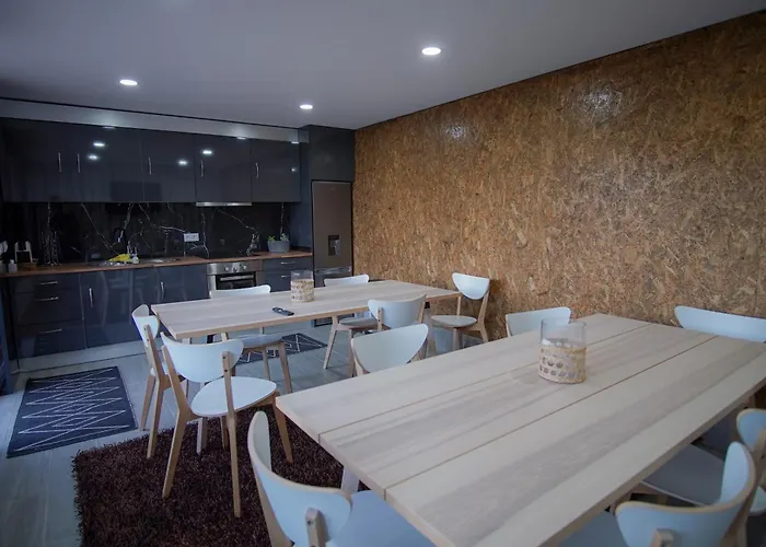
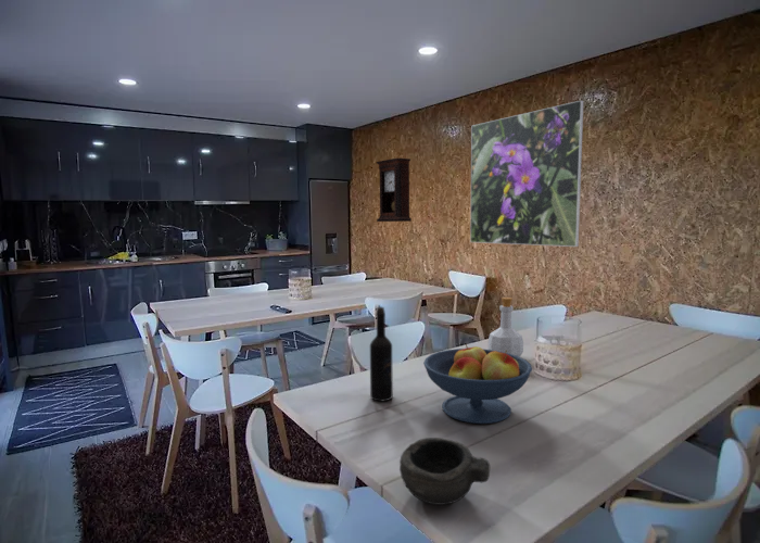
+ fruit bowl (476, 378)
+ wine bottle (381, 353)
+ pendulum clock (392, 191)
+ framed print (519, 180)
+ bowl (442, 476)
+ bottle (506, 328)
